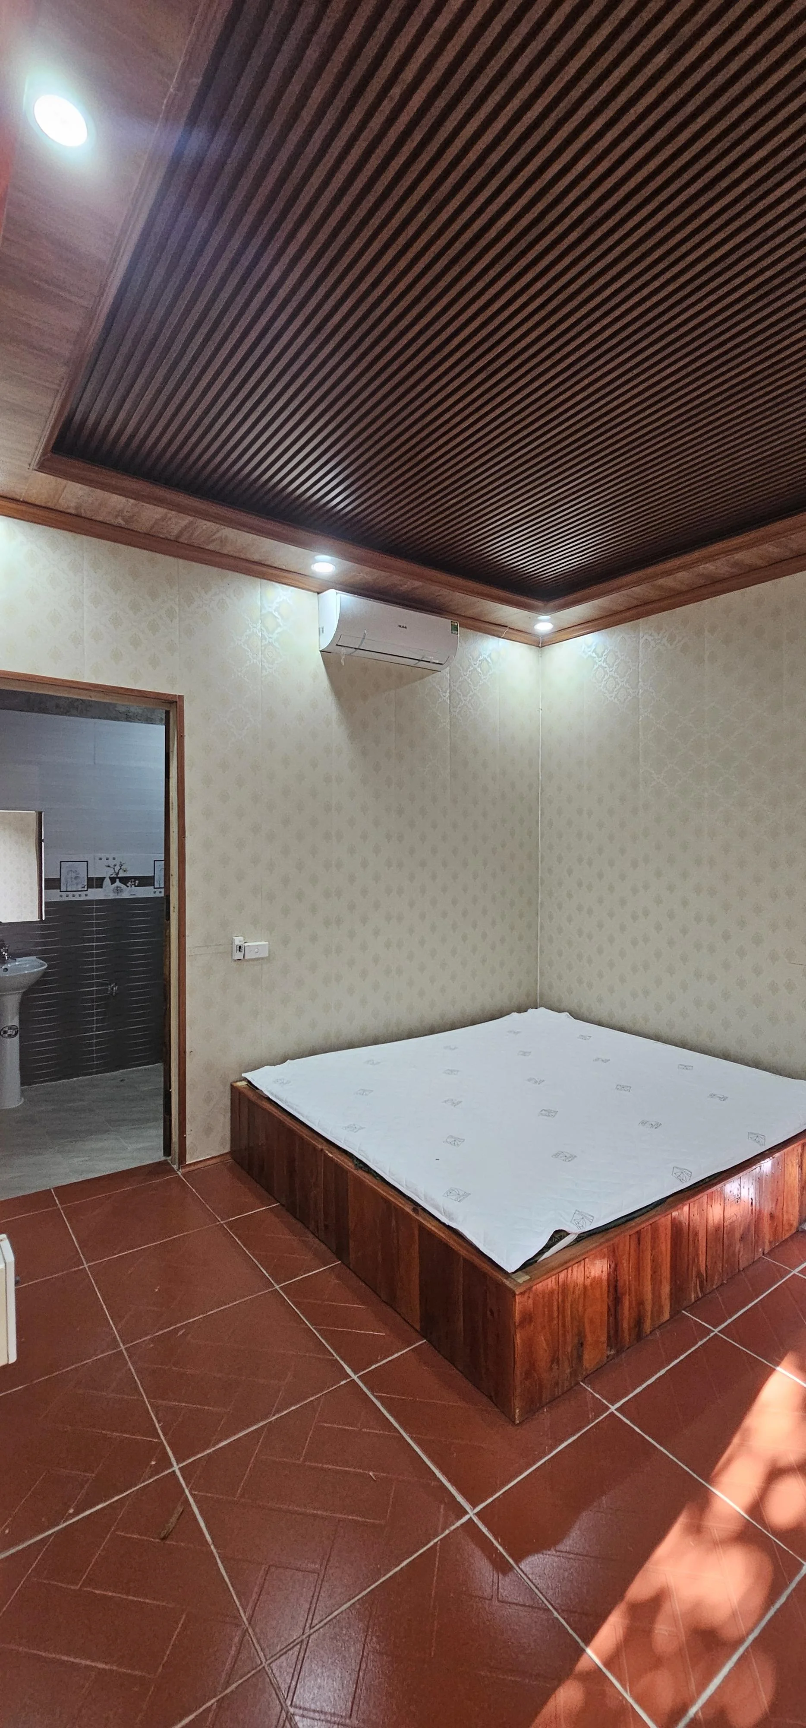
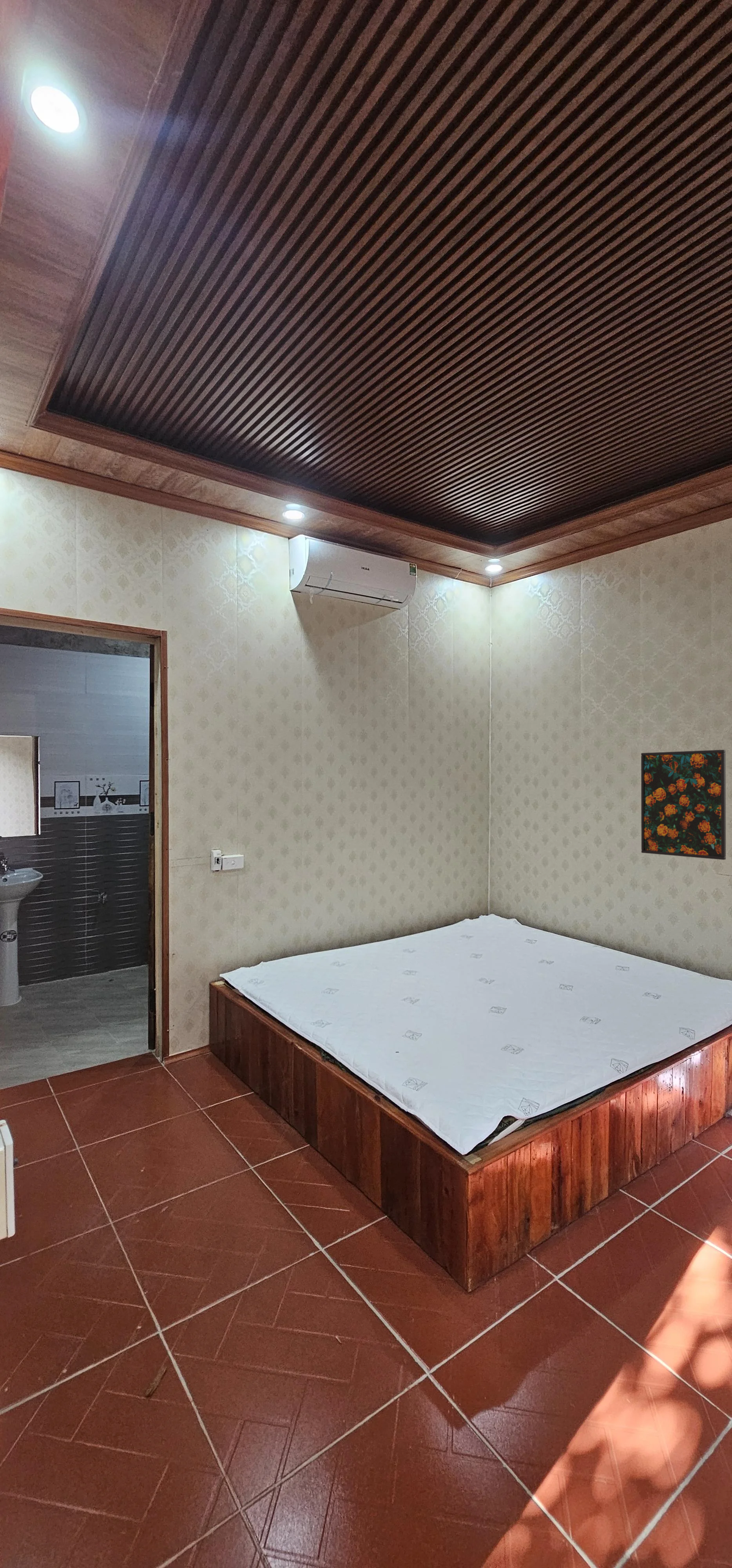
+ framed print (681, 804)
